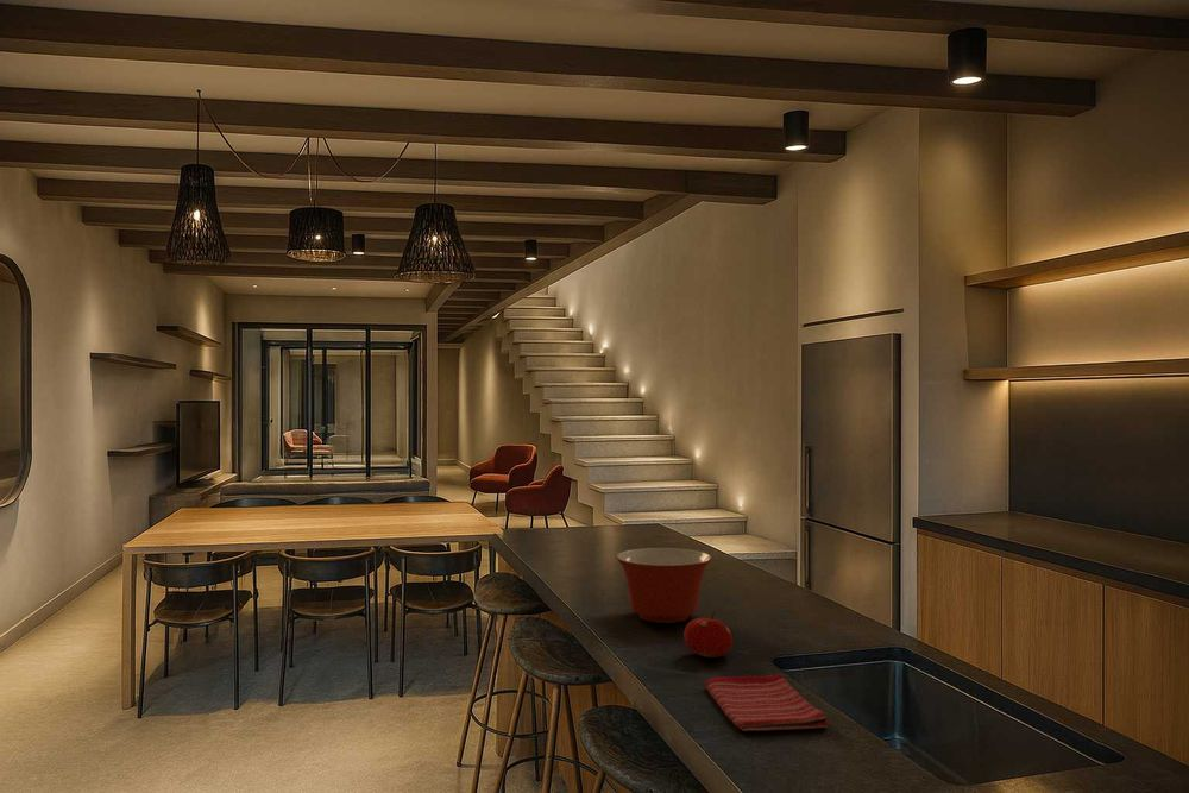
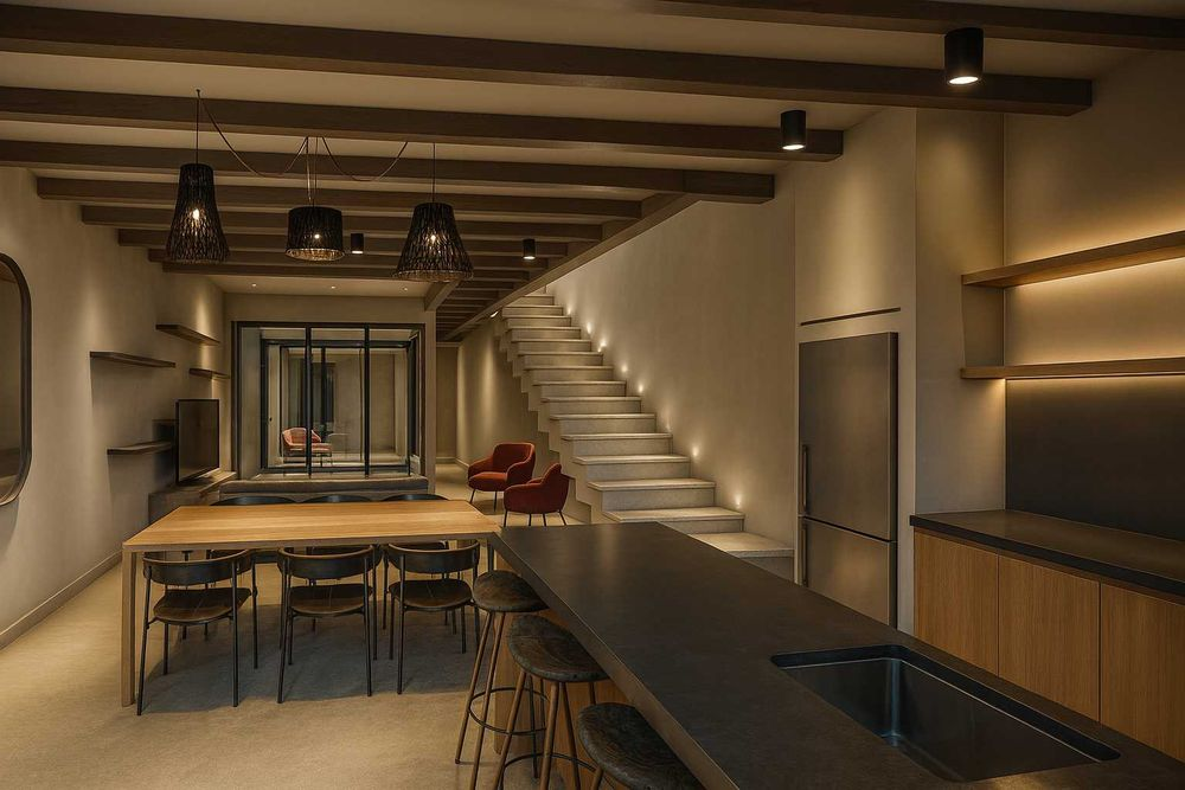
- fruit (707, 635)
- dish towel (762, 700)
- mixing bowl (663, 586)
